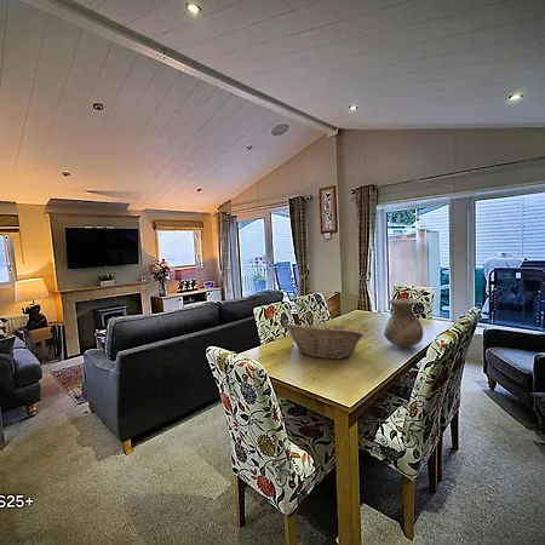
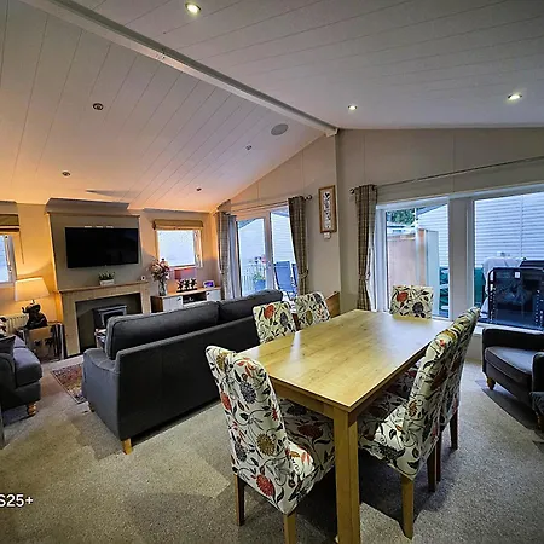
- fruit basket (322, 335)
- vase (403, 323)
